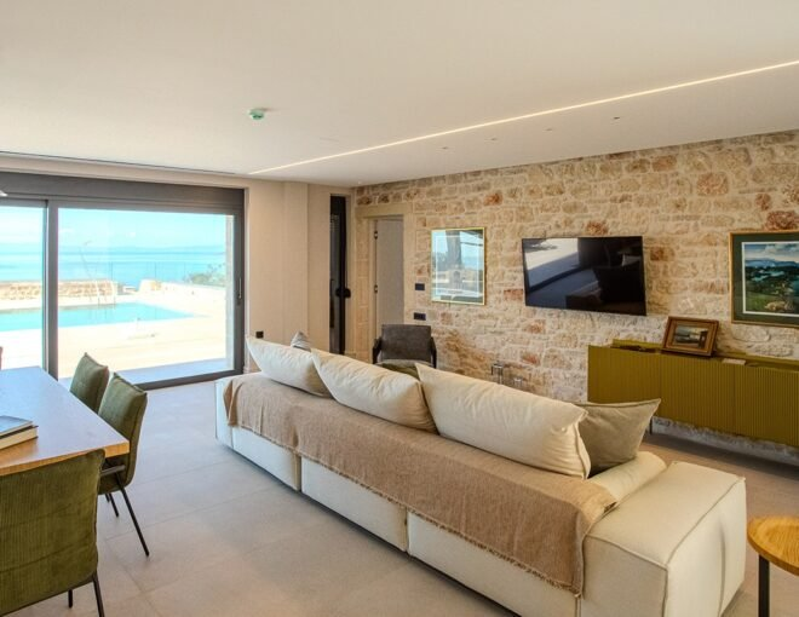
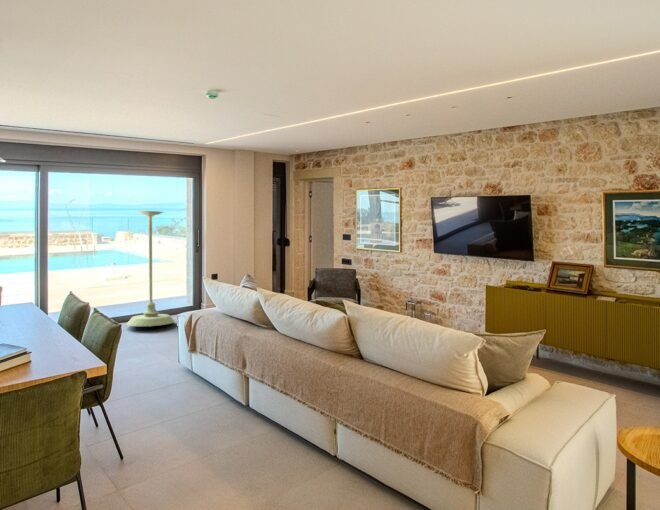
+ plant stand (150, 269)
